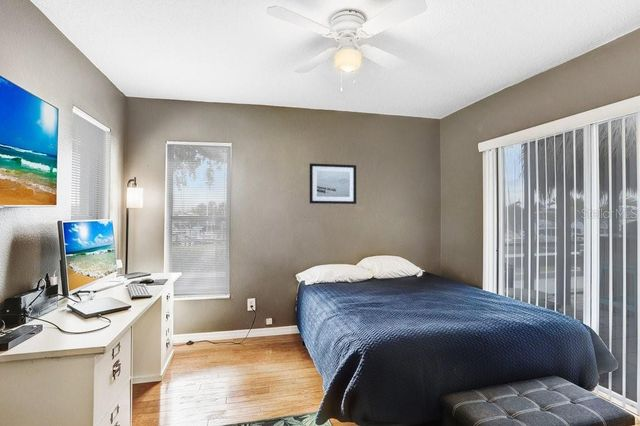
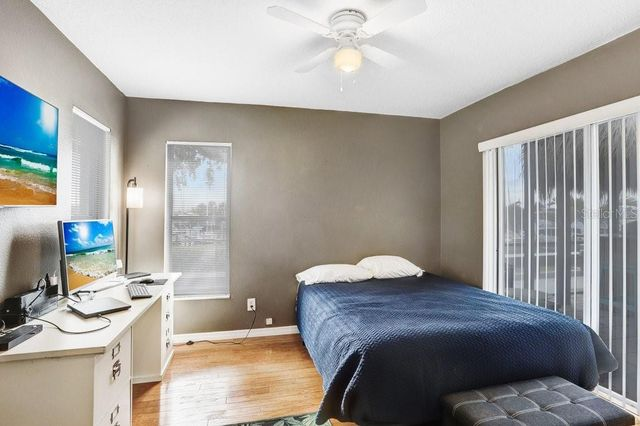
- wall art (333, 184)
